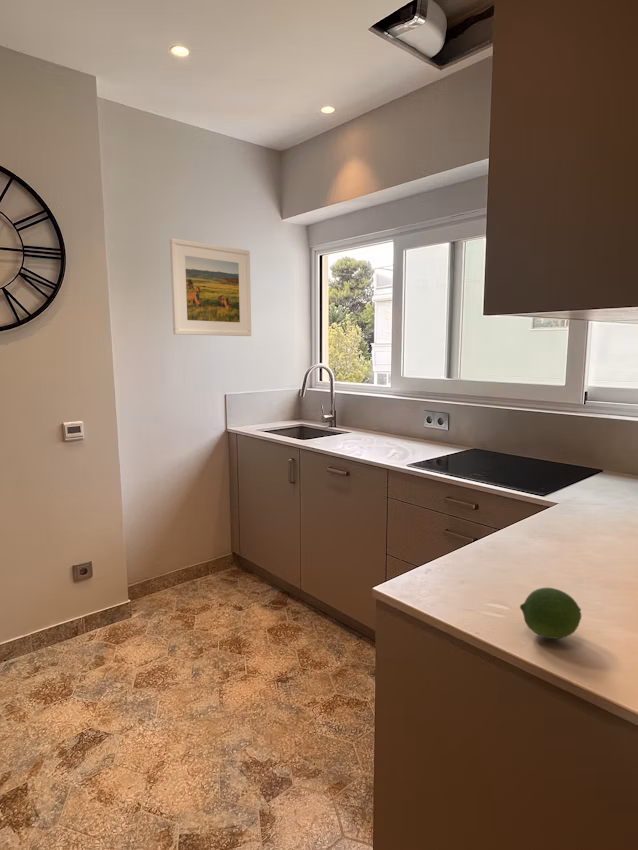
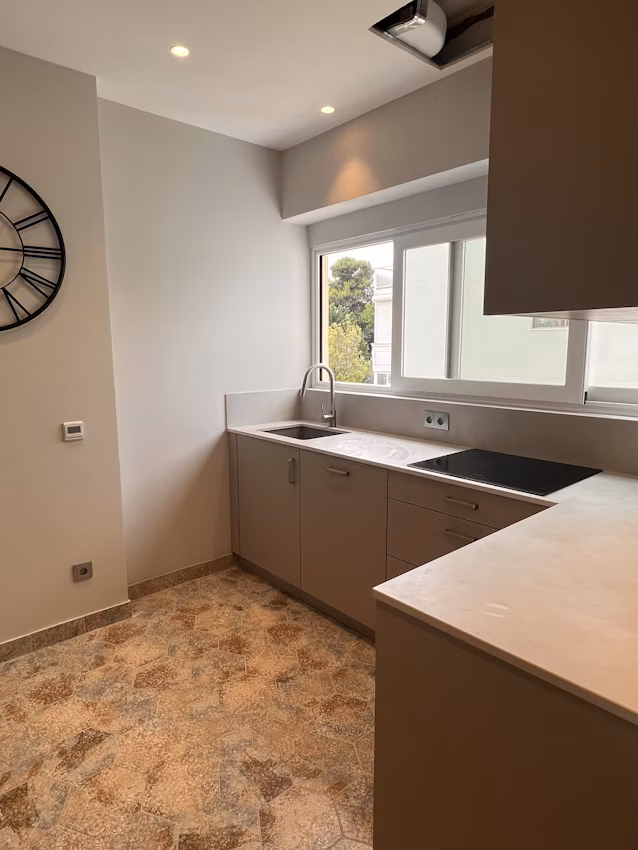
- fruit (551, 613)
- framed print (213, 290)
